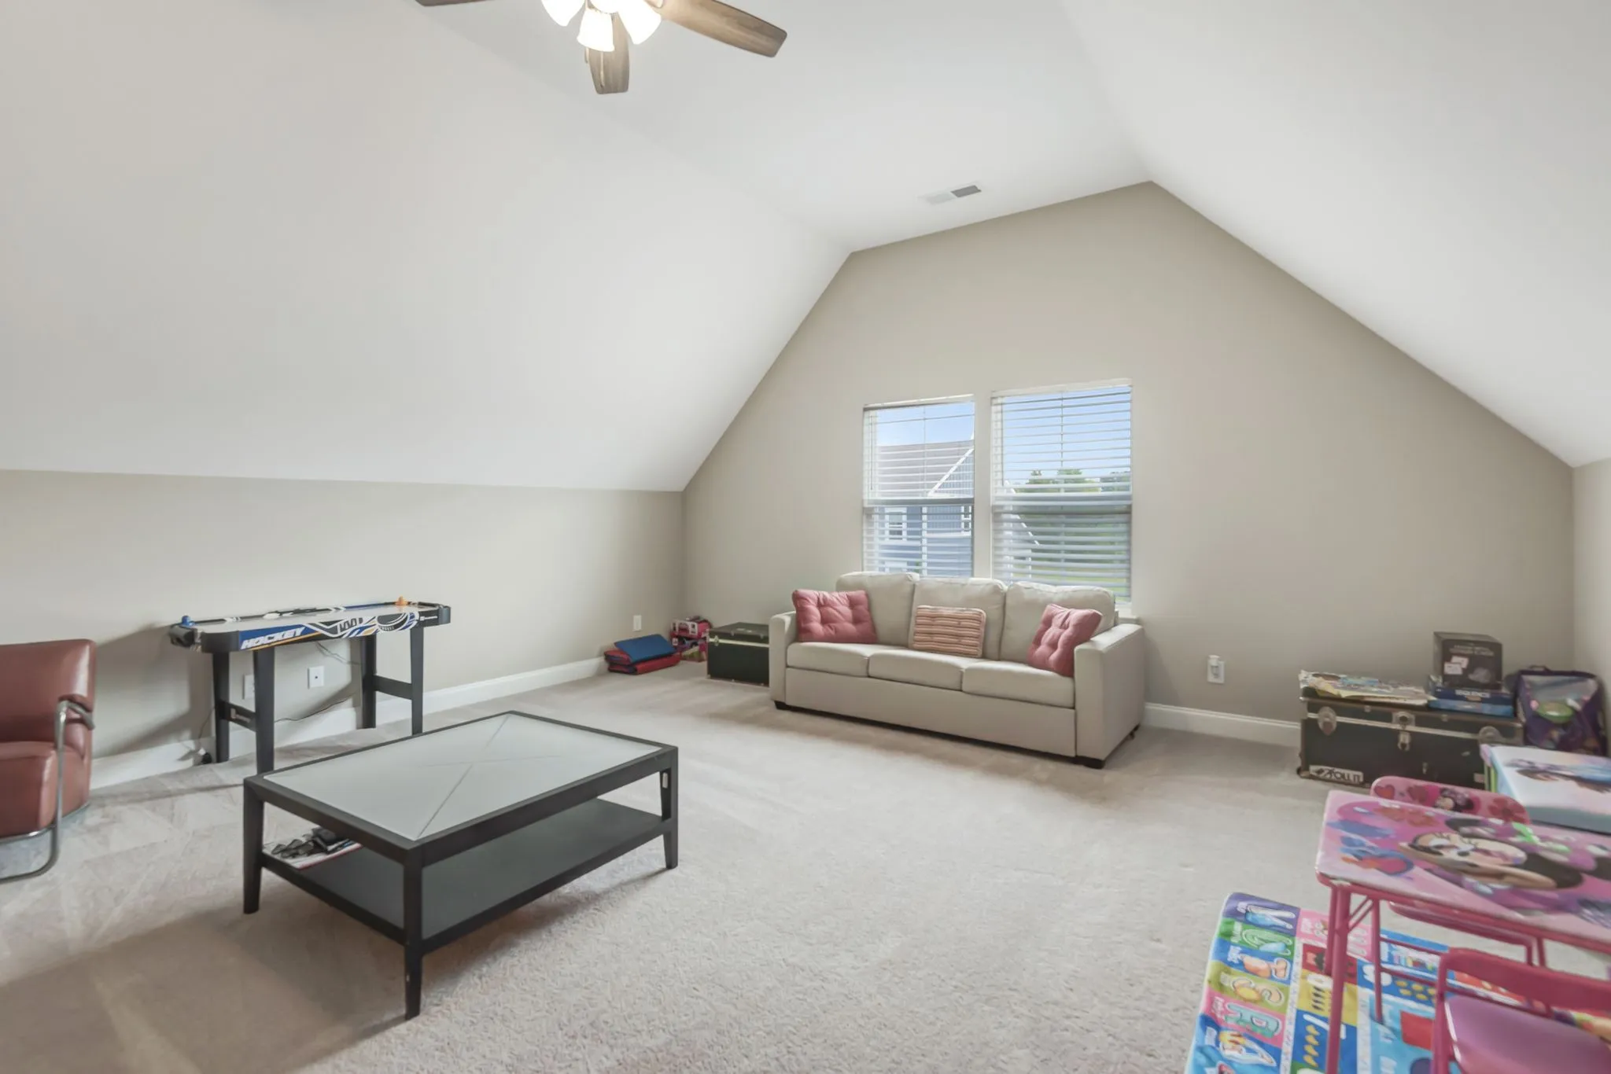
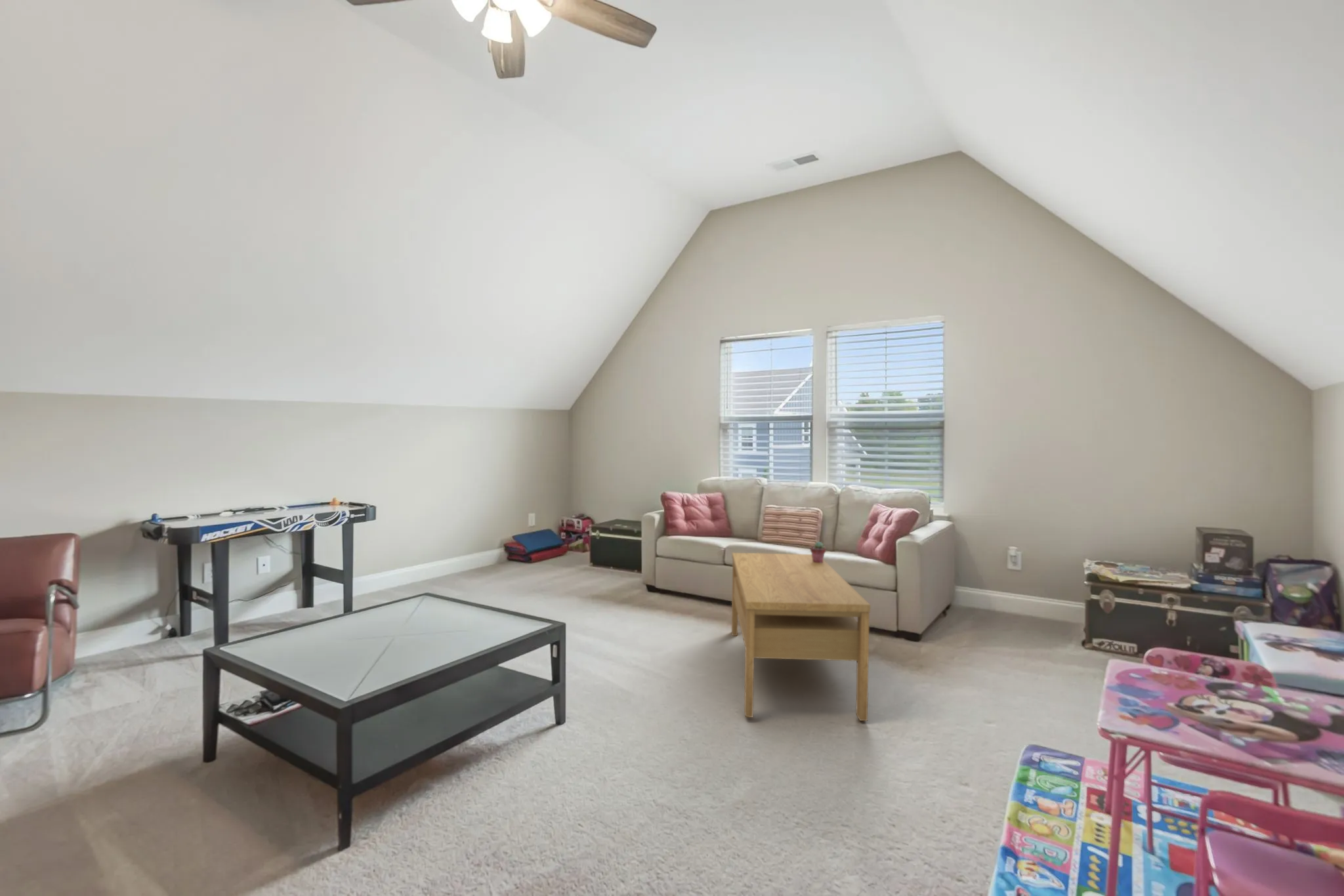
+ coffee table (788, 621)
+ potted succulent (818, 551)
